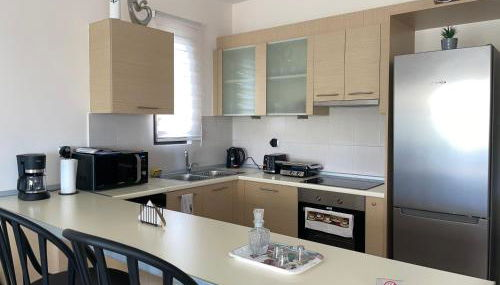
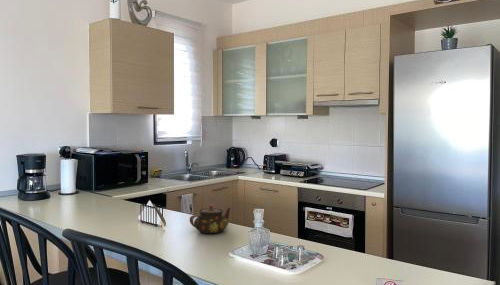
+ teapot (211, 217)
